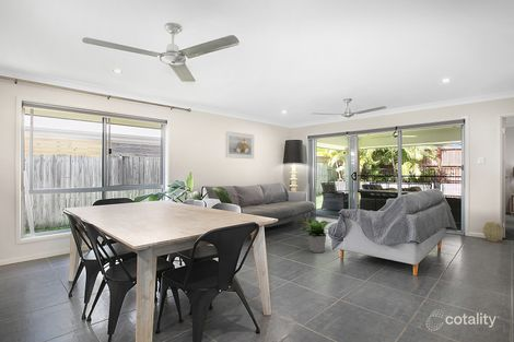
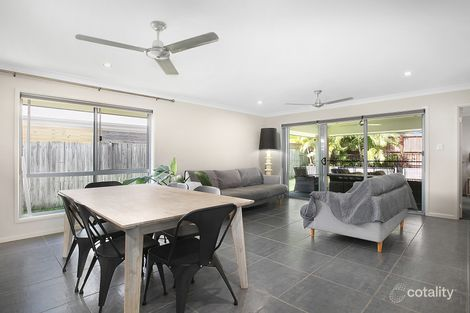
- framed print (240, 145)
- woven basket (492, 231)
- potted plant (318, 236)
